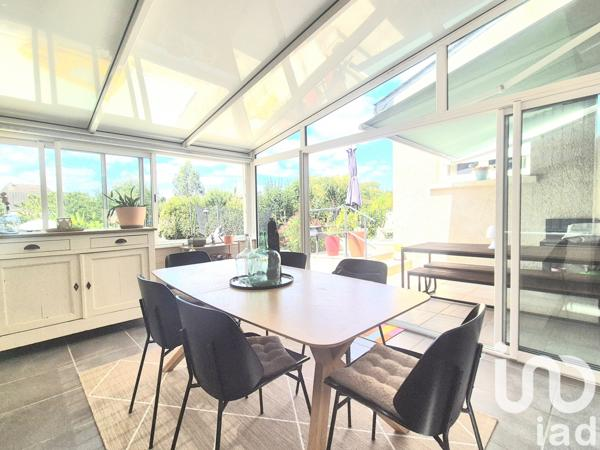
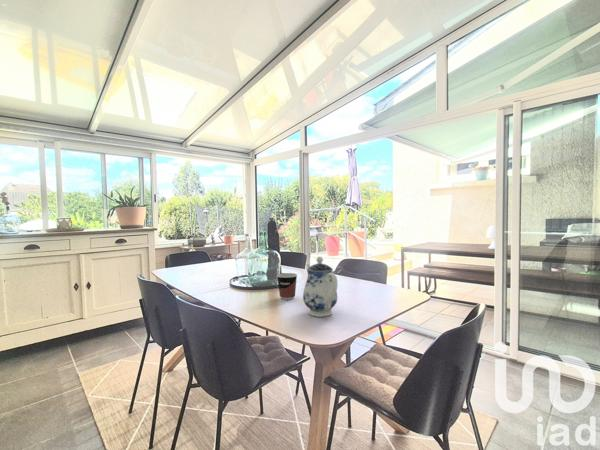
+ cup (287, 286)
+ teapot (320, 284)
